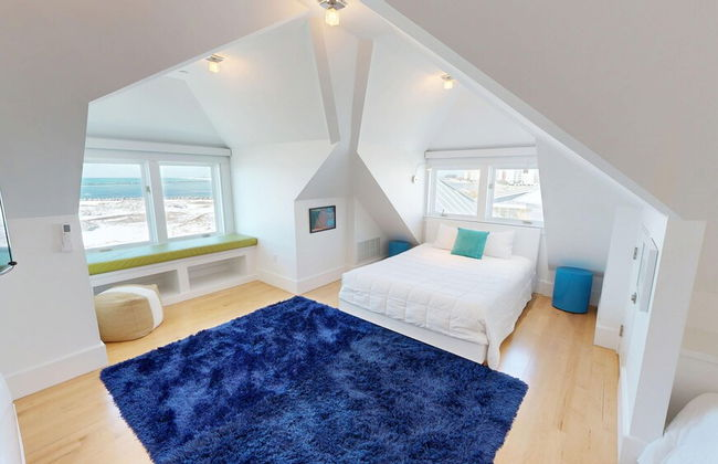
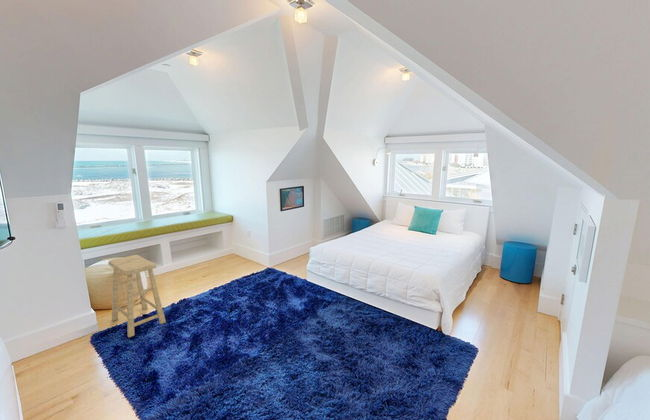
+ stool (135, 292)
